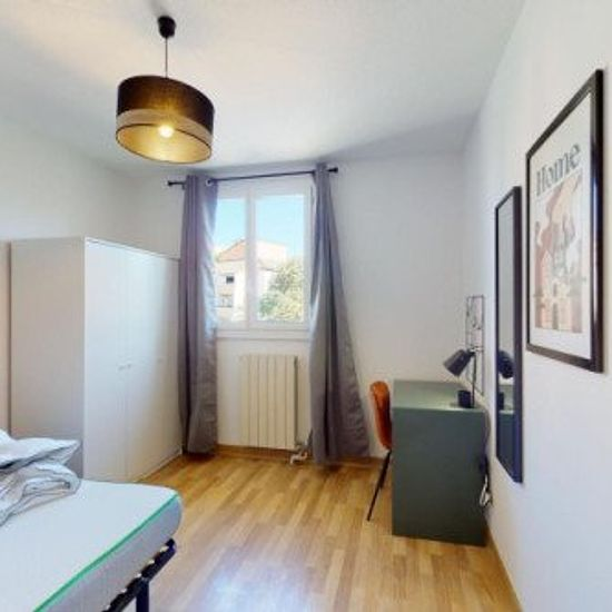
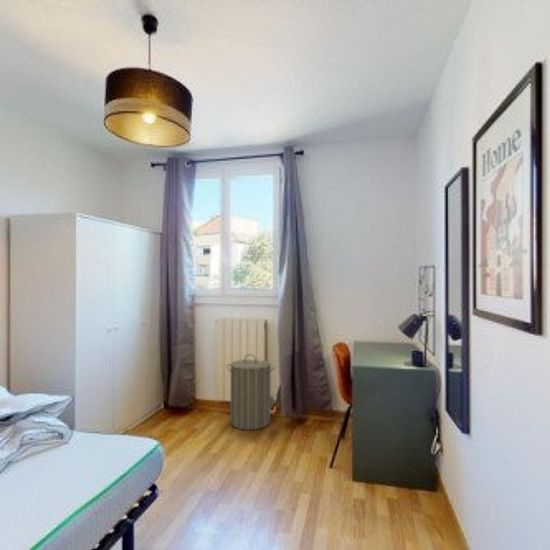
+ laundry hamper (250, 388)
